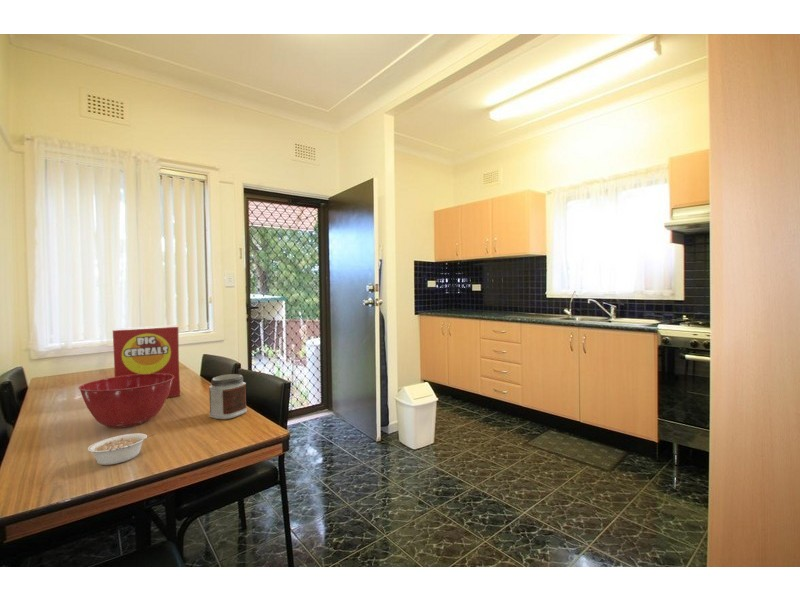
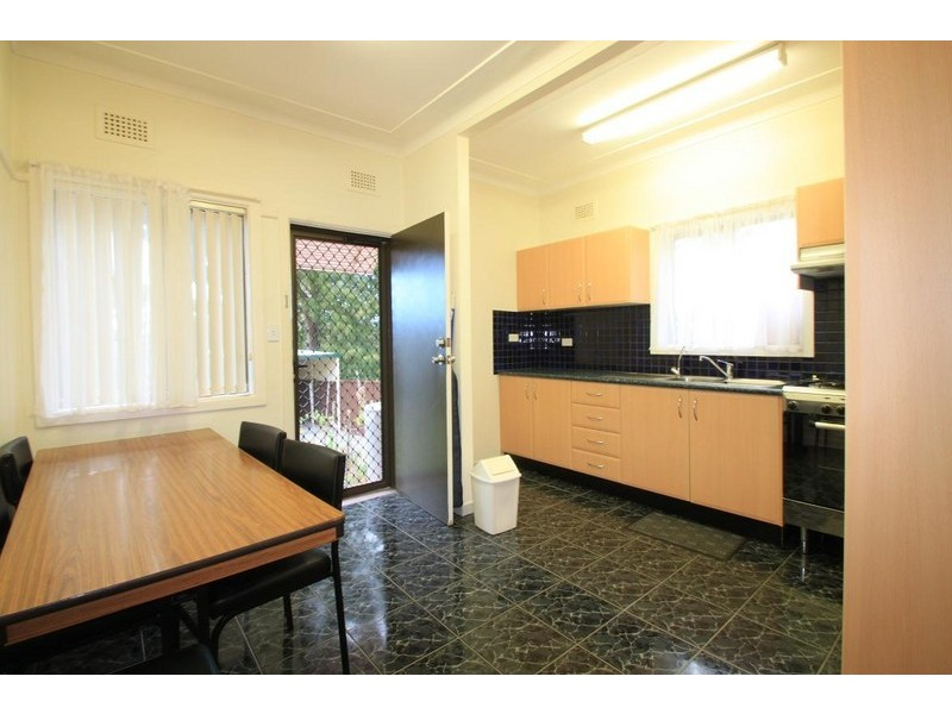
- mixing bowl (129, 401)
- jar (228, 395)
- cereal box (148, 362)
- legume (121, 447)
